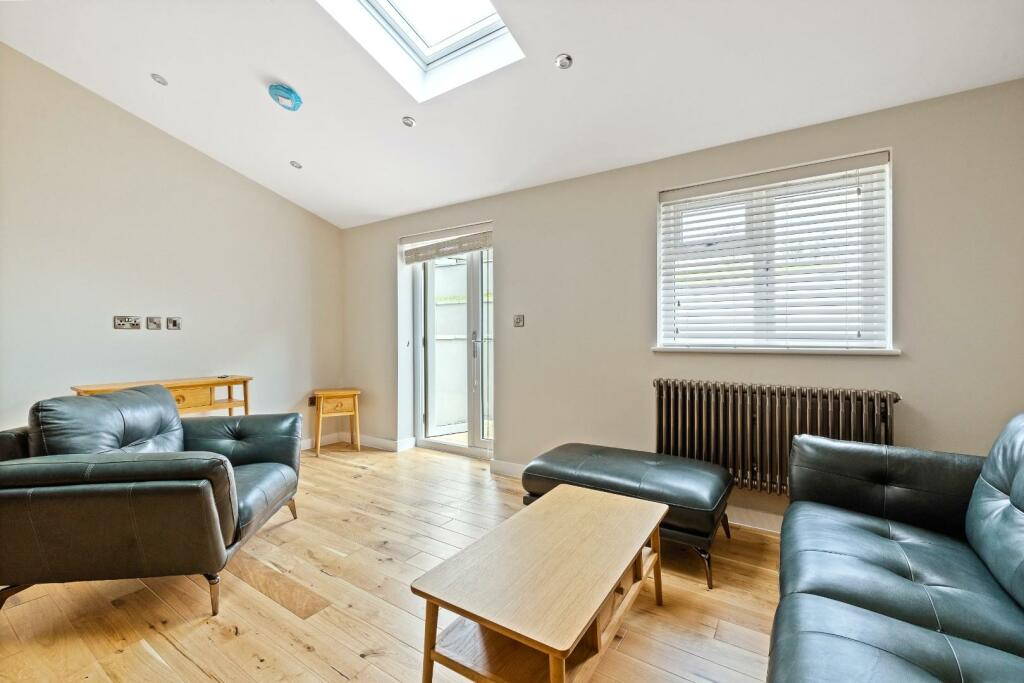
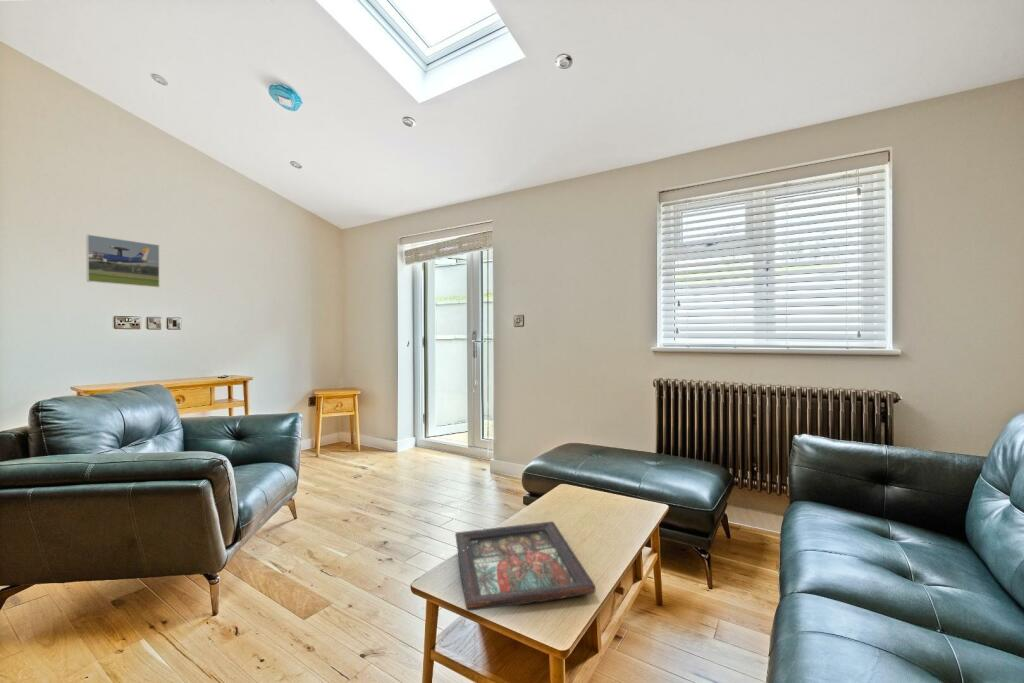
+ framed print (124, 262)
+ decorative tray (517, 558)
